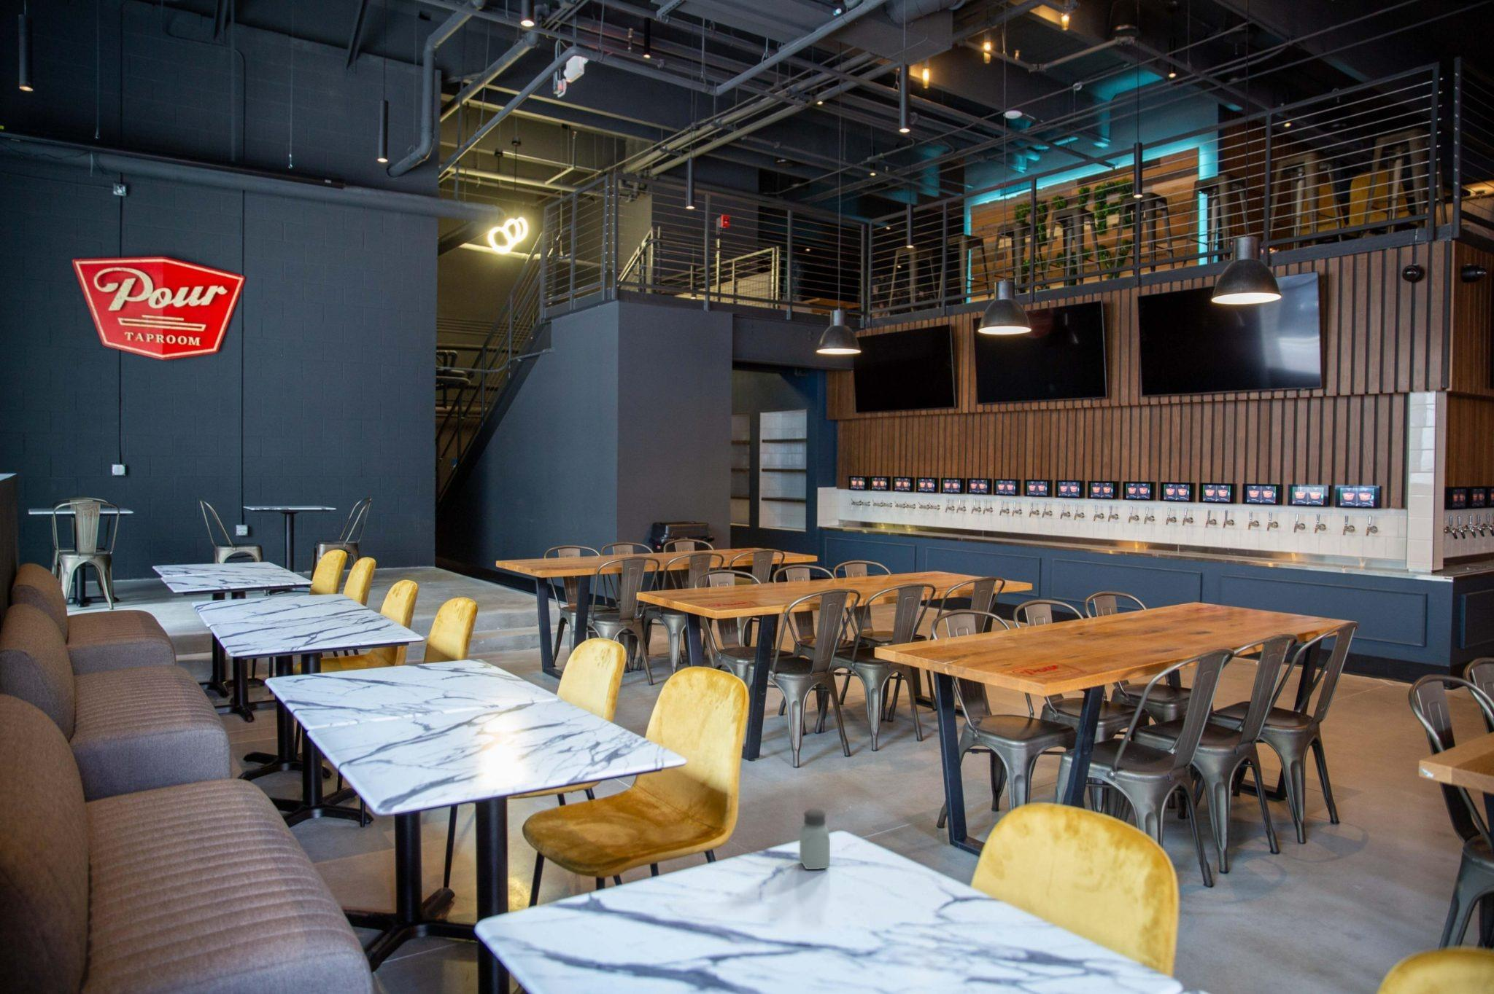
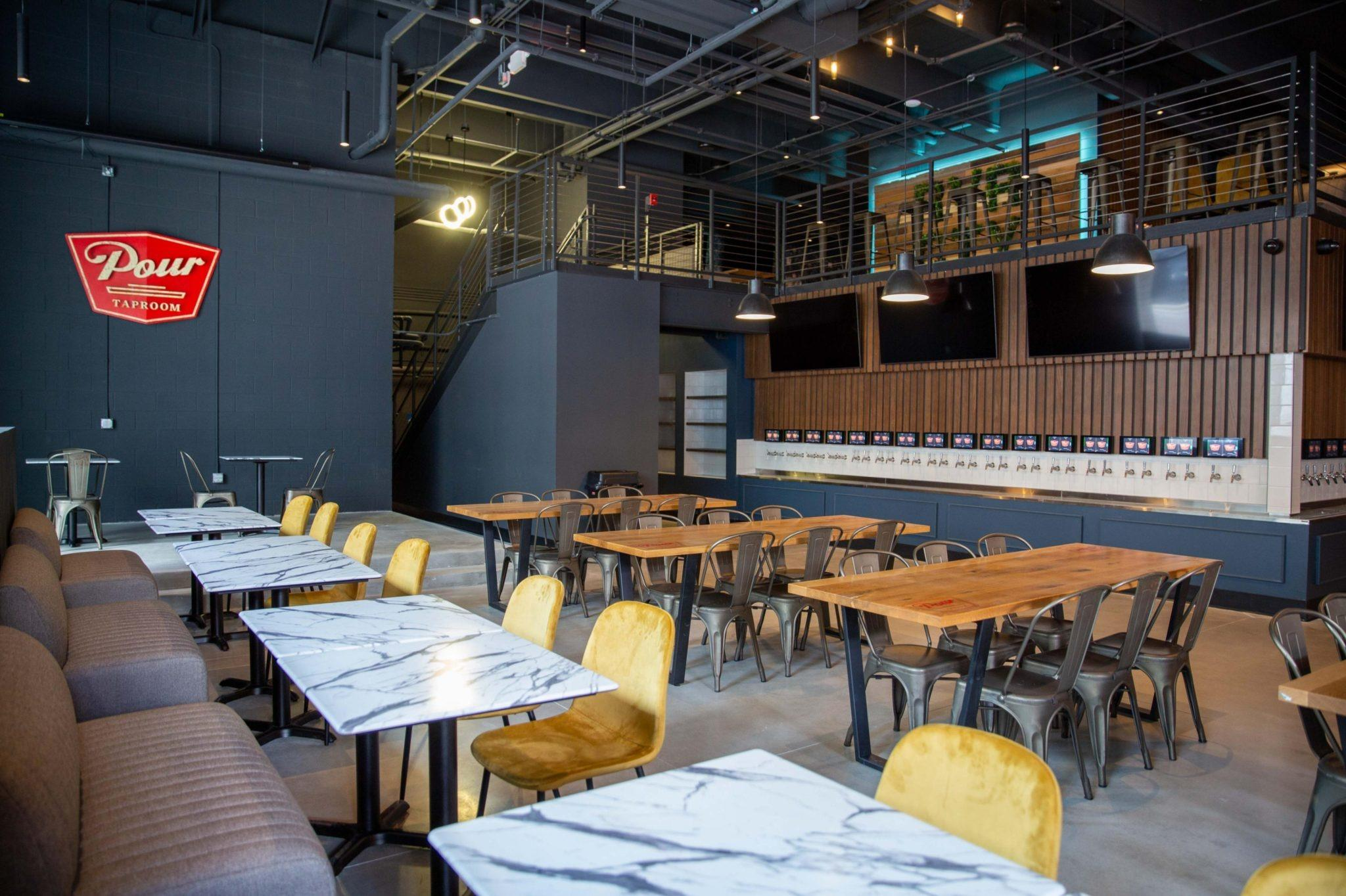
- saltshaker (814, 838)
